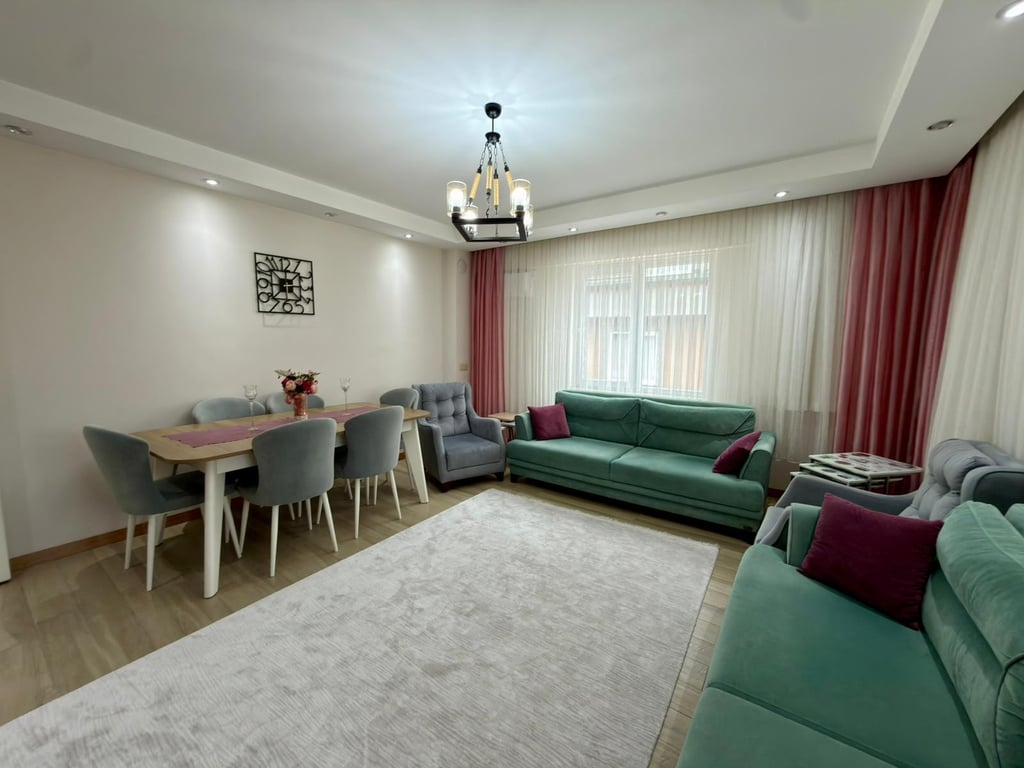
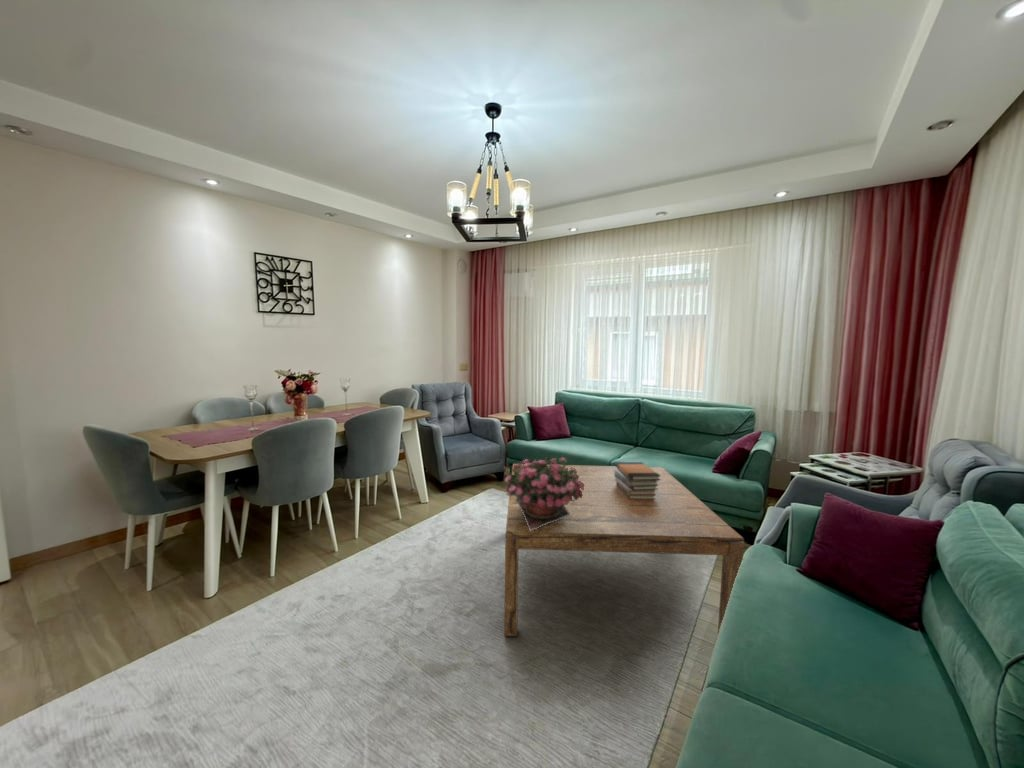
+ book stack (635, 479)
+ potted flower (543, 487)
+ coffee table (599, 533)
